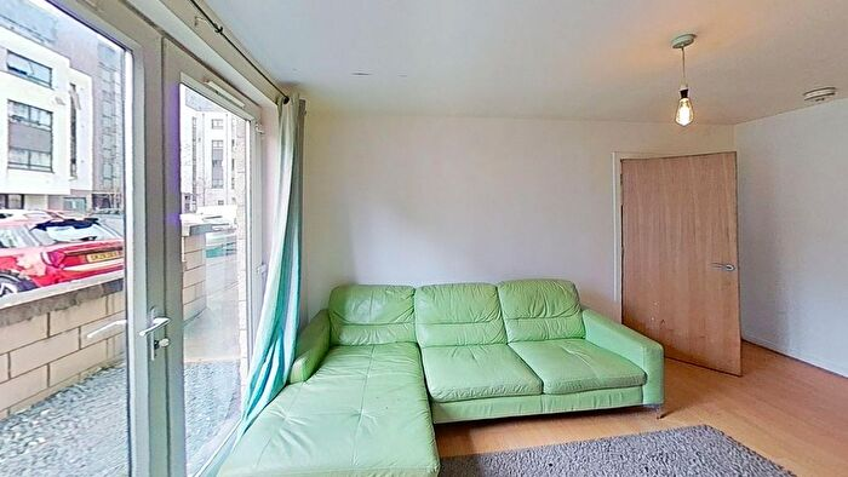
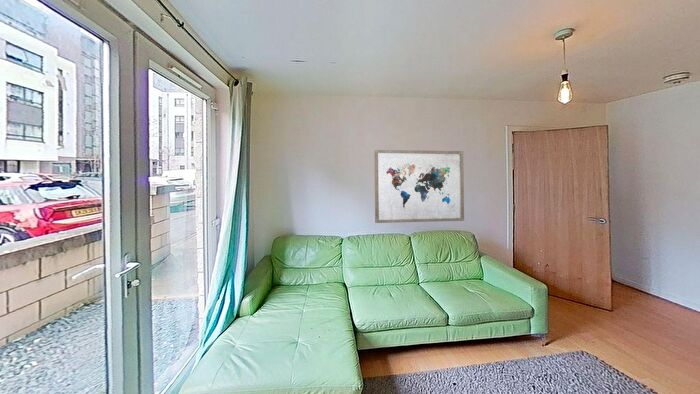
+ wall art (420, 186)
